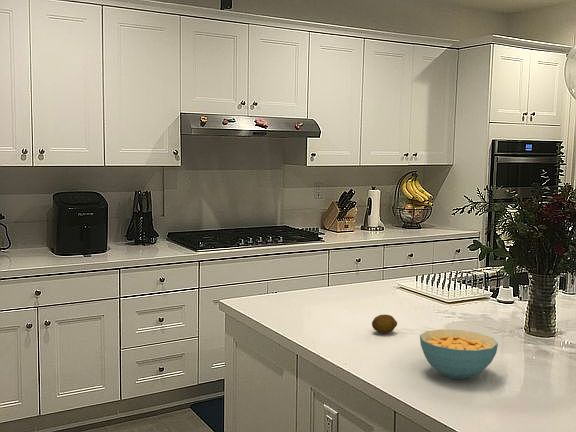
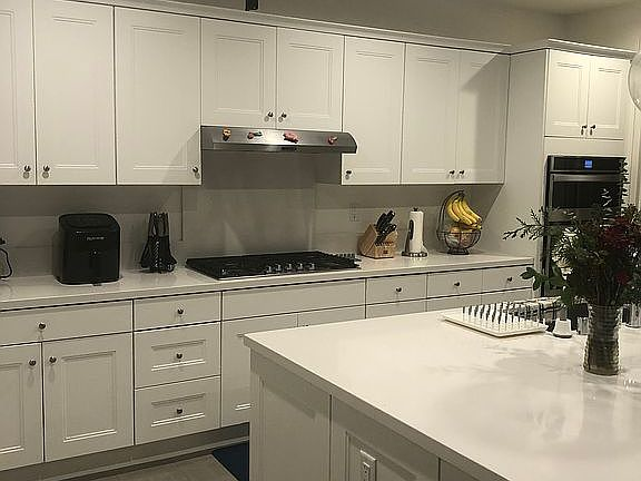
- fruit (384, 323)
- cereal bowl (457, 357)
